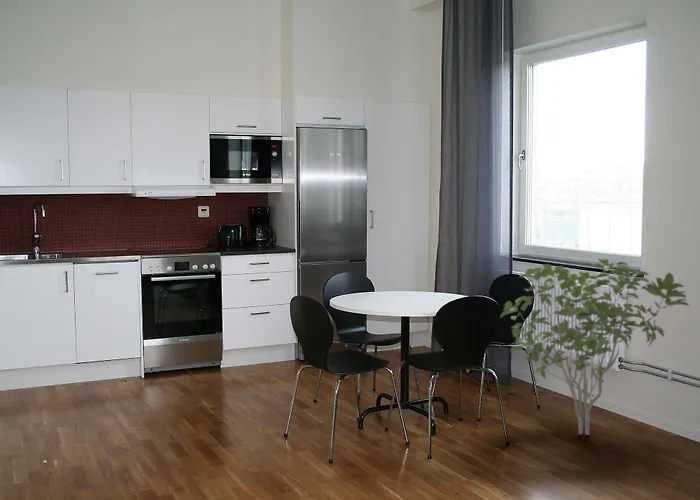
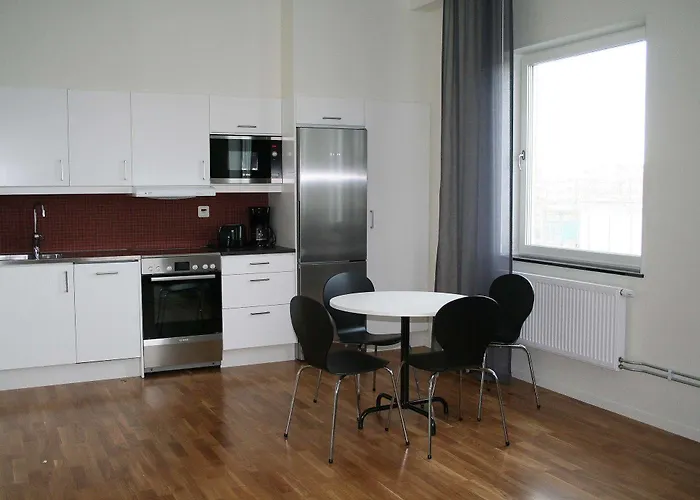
- shrub (589, 347)
